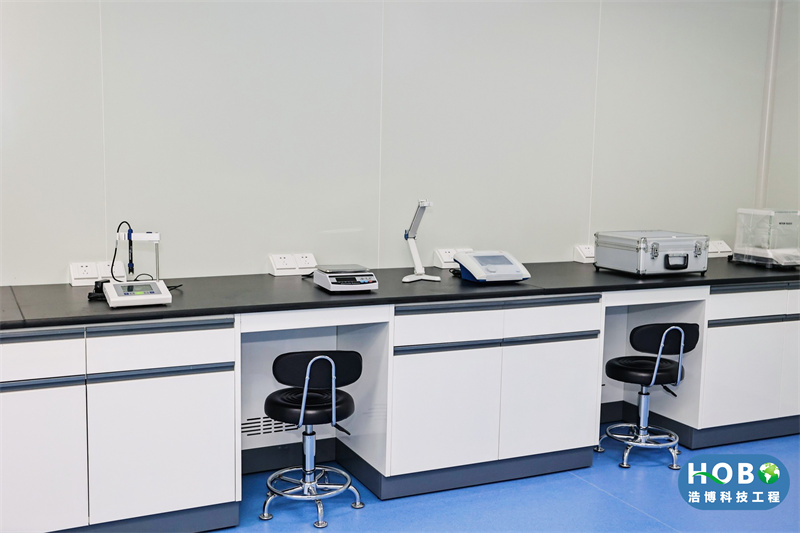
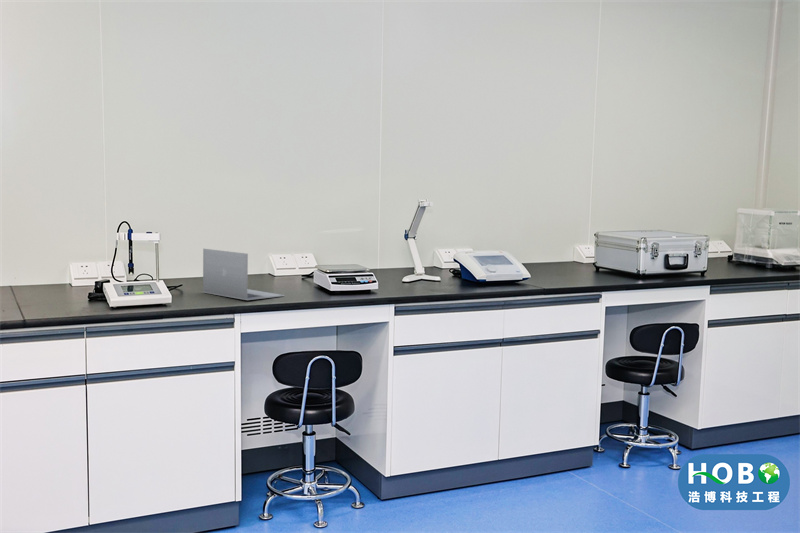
+ laptop (243, 272)
